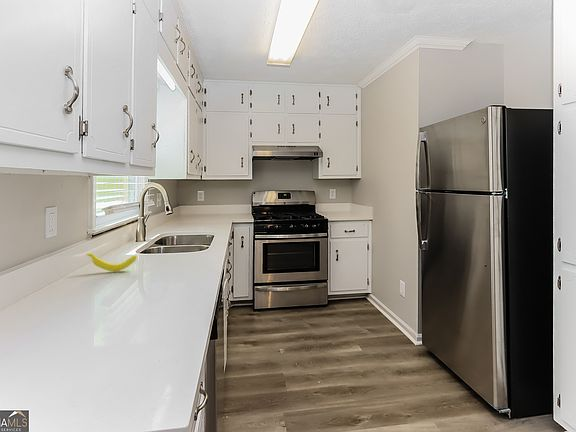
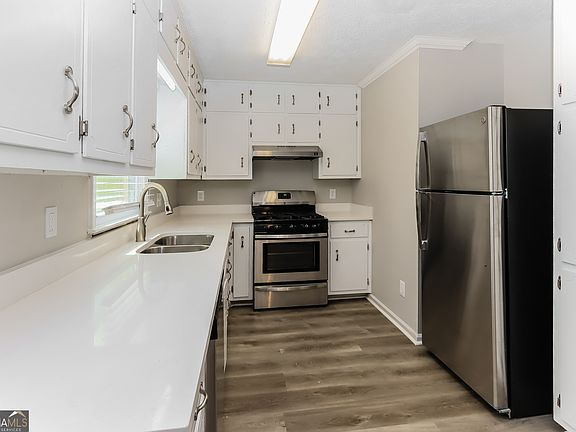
- banana (112, 264)
